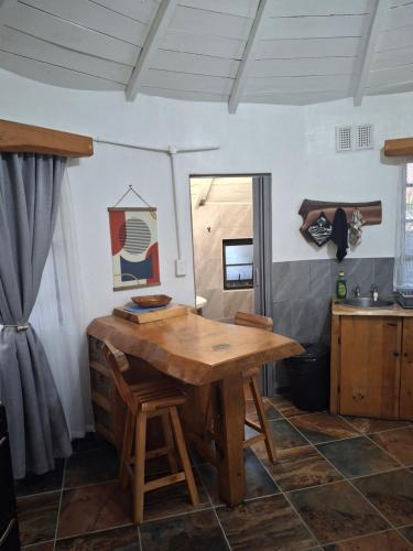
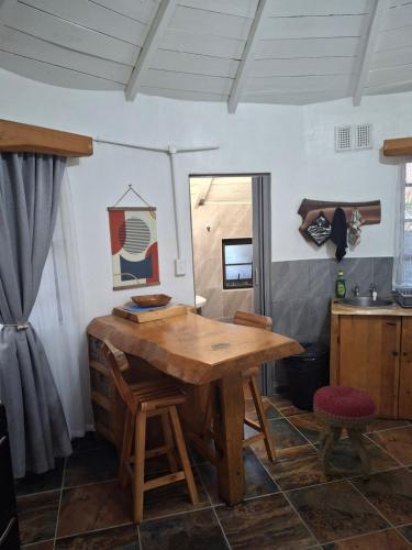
+ stool (342, 429)
